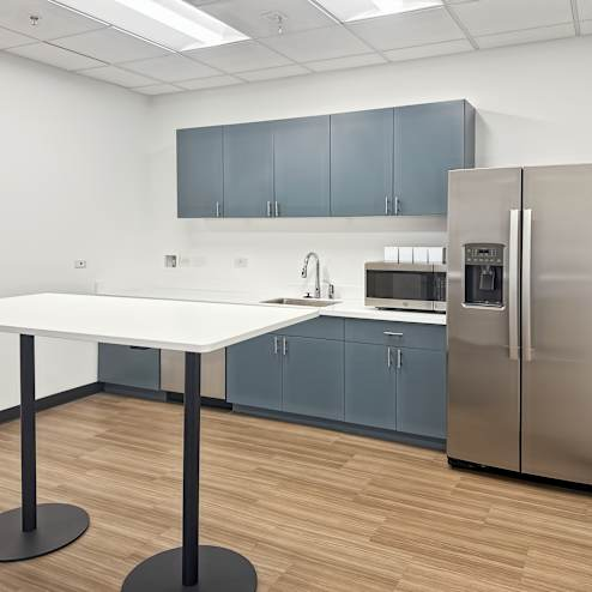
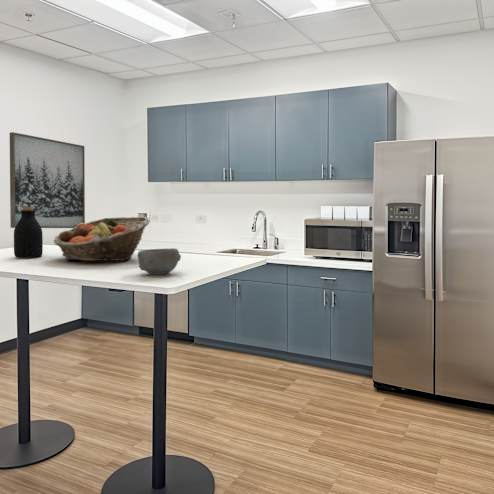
+ wall art (50, 184)
+ bowl (158, 261)
+ bottle (28, 232)
+ fruit basket (102, 237)
